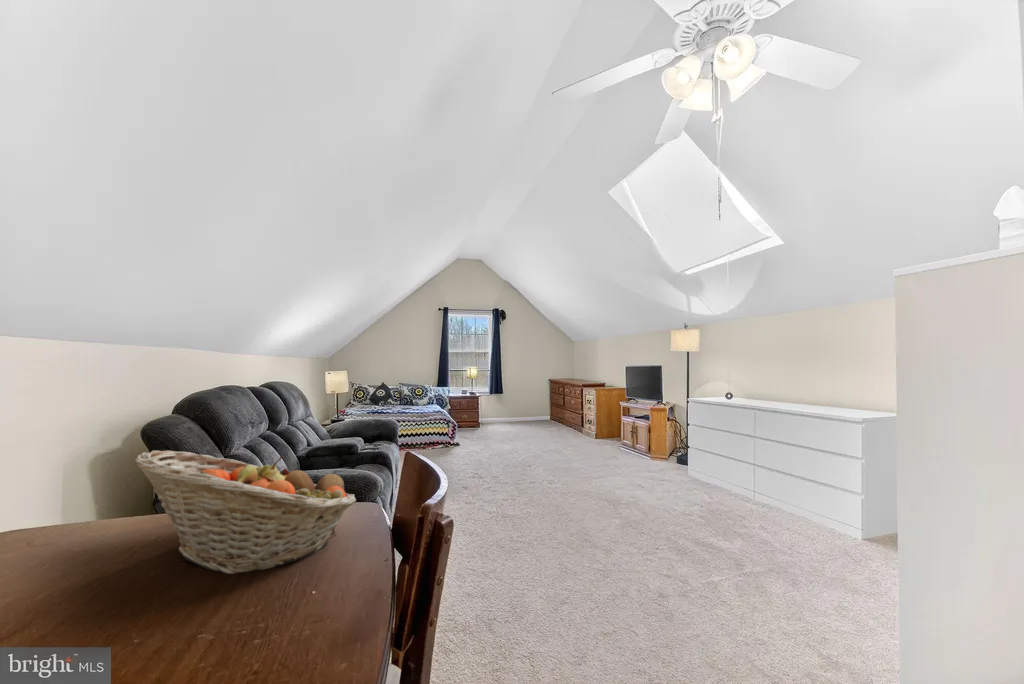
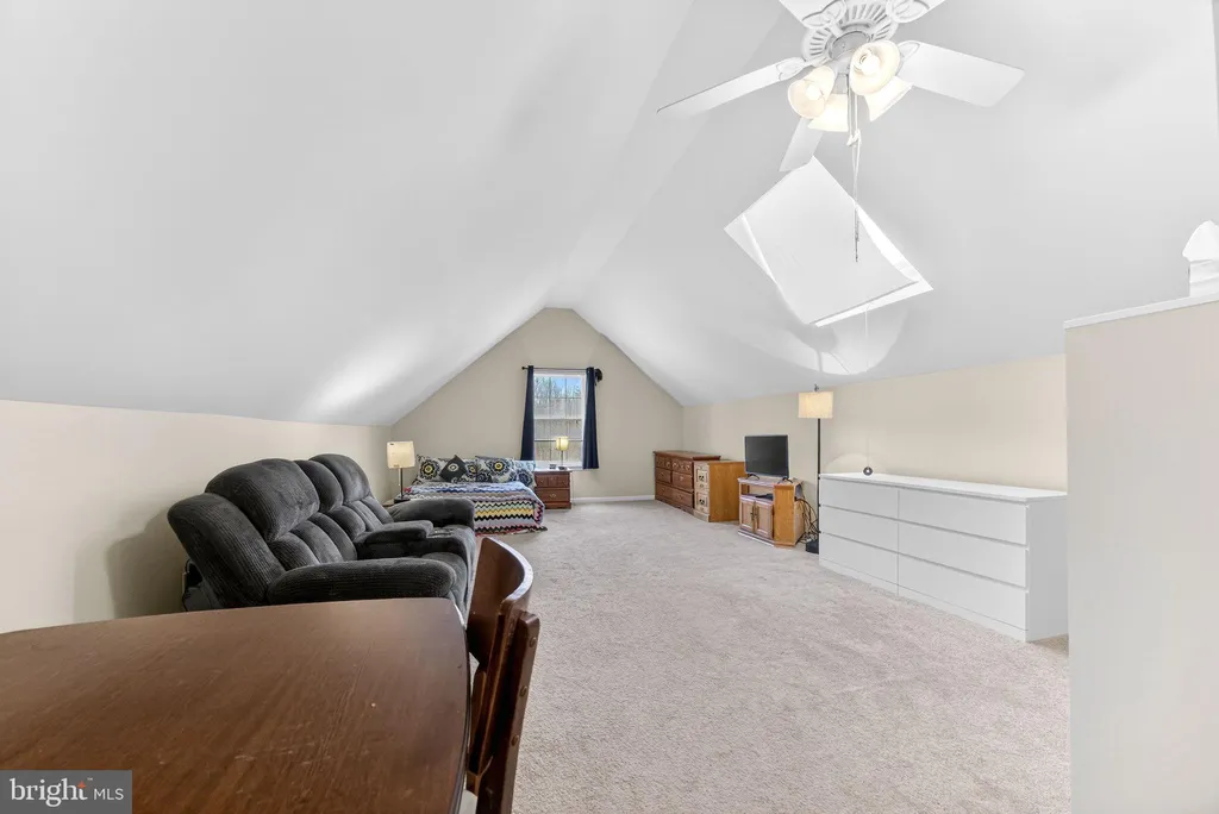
- fruit basket (250, 495)
